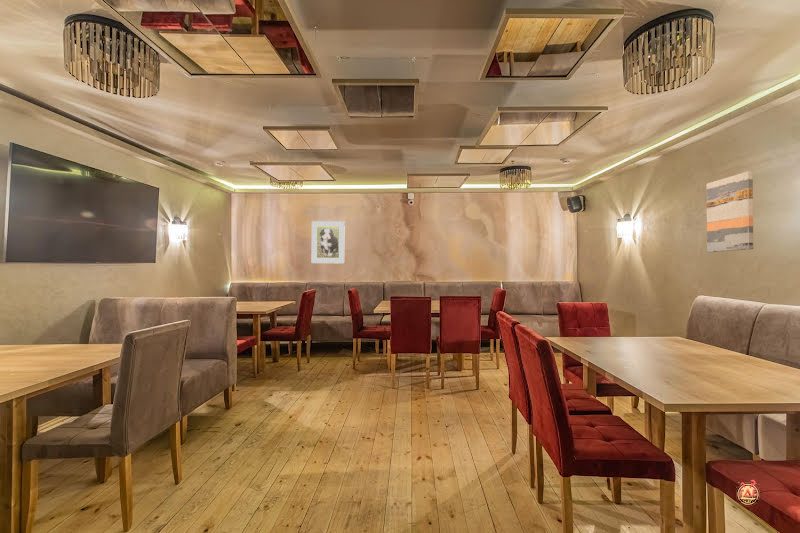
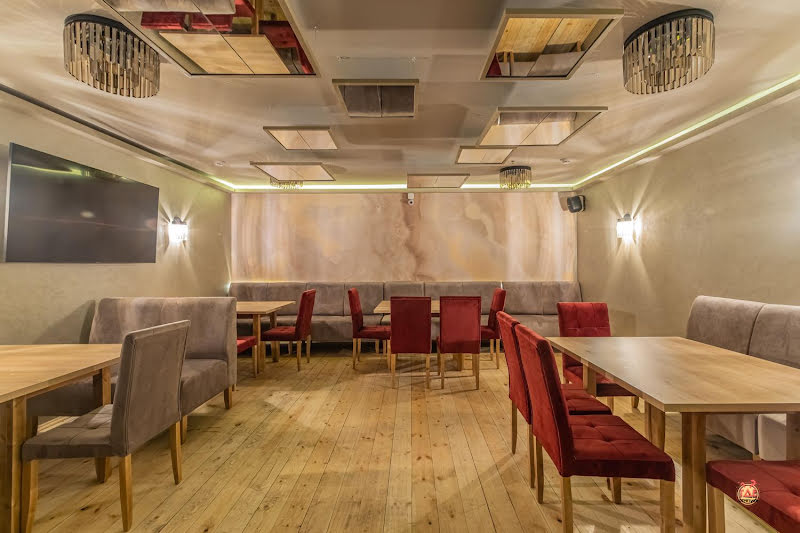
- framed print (328, 242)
- wall art (728, 214)
